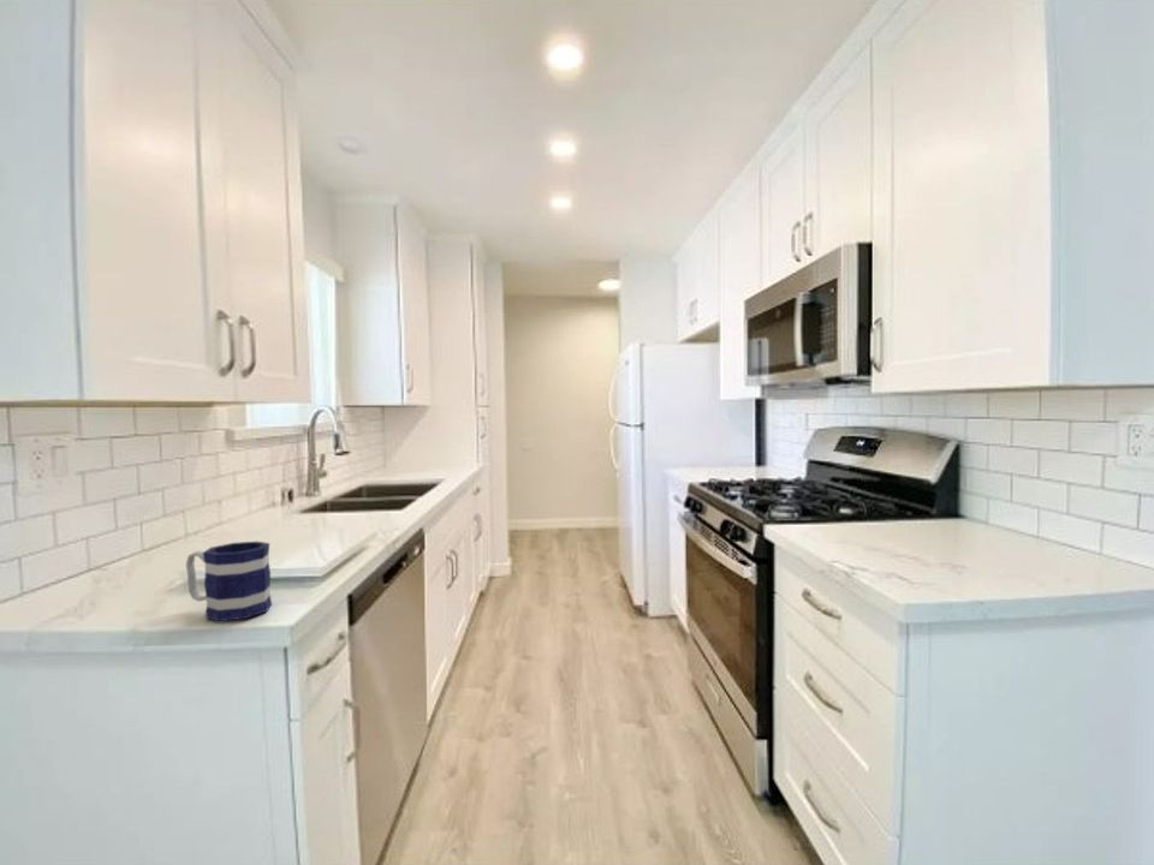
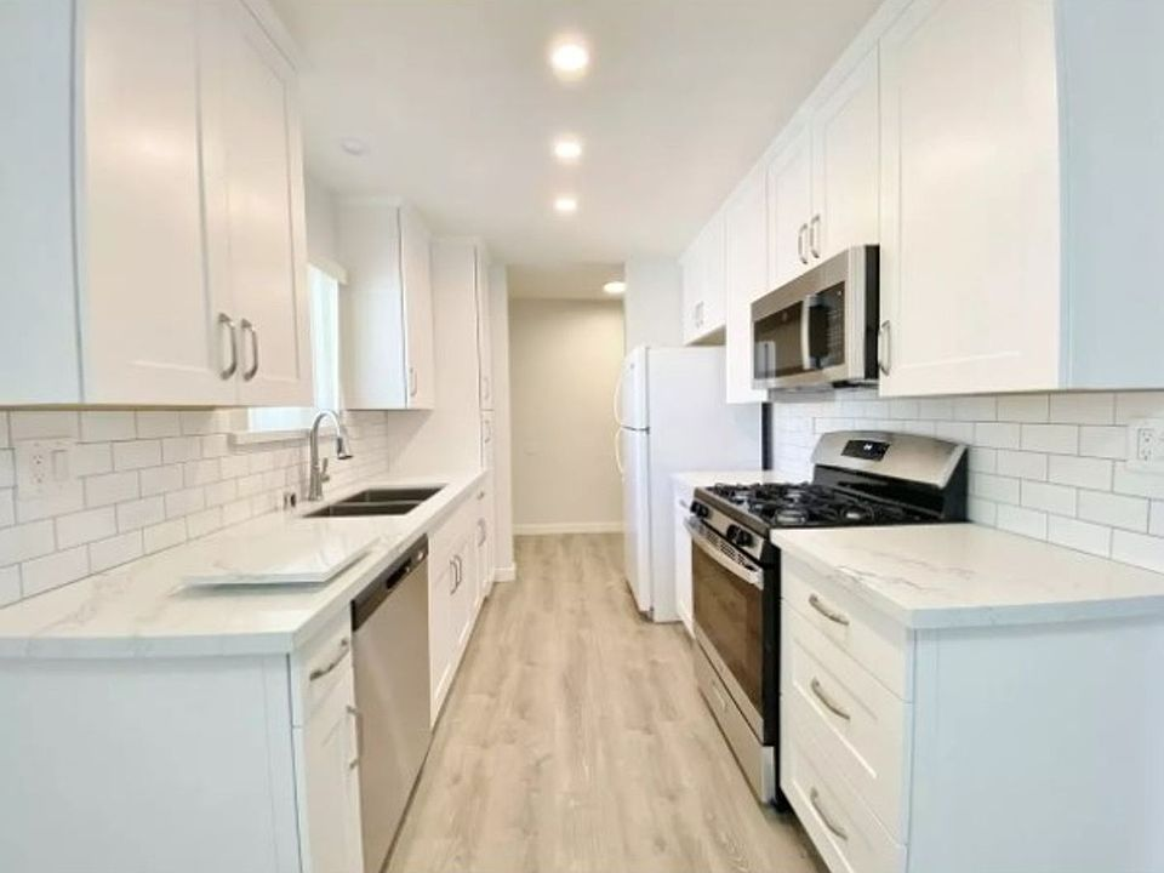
- mug (226, 579)
